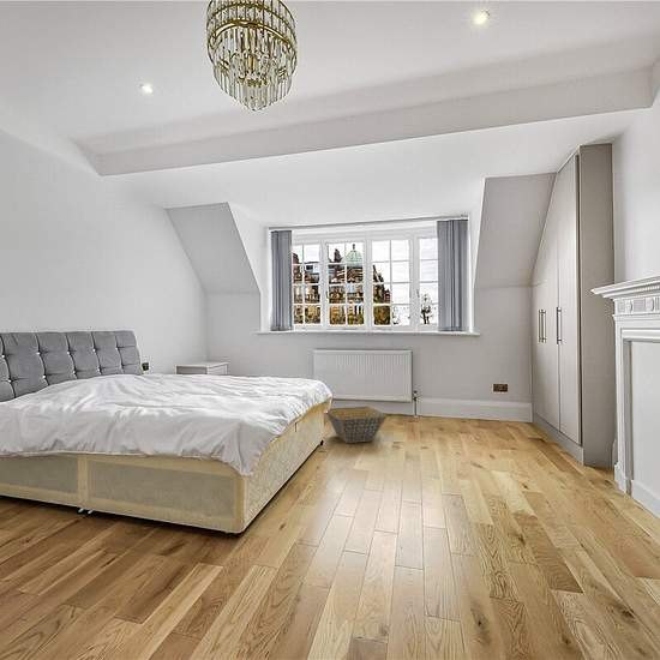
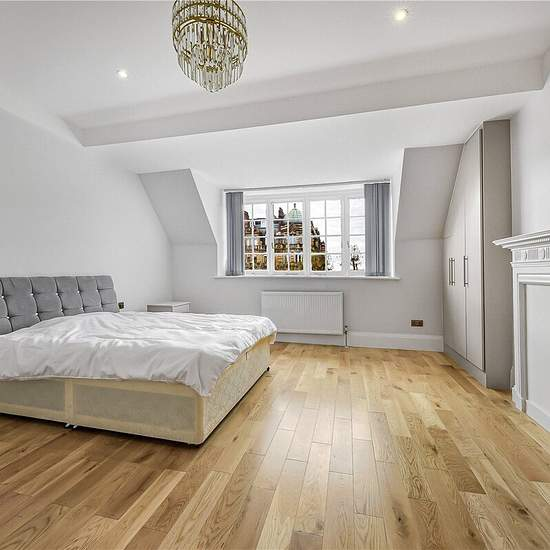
- basket (354, 425)
